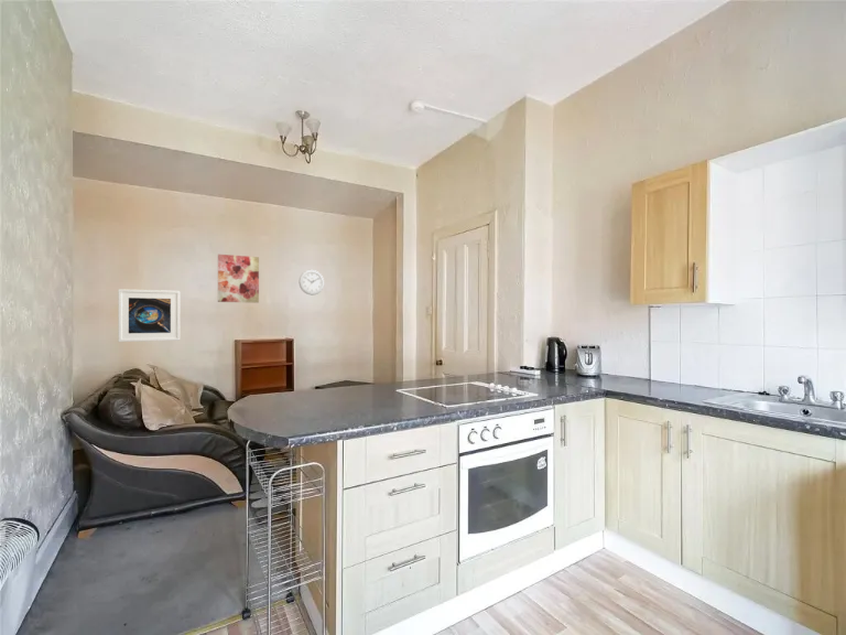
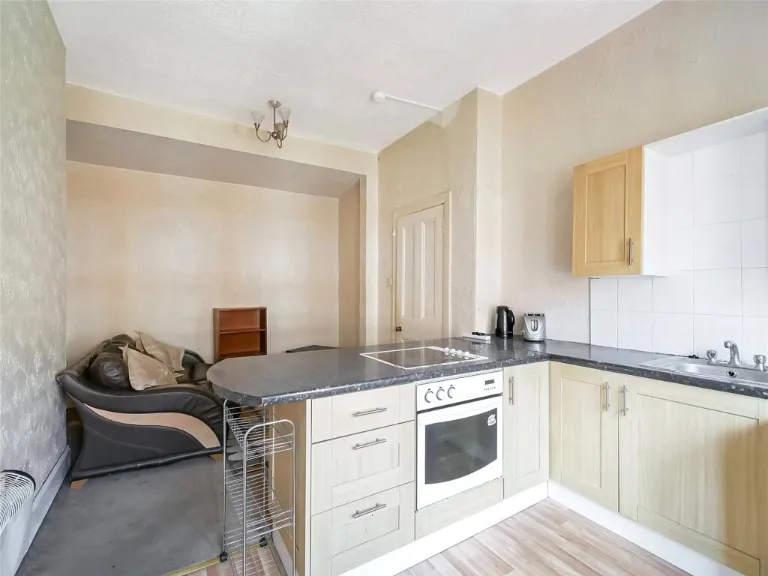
- wall art (238, 279)
- wall clock (312, 282)
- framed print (150, 315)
